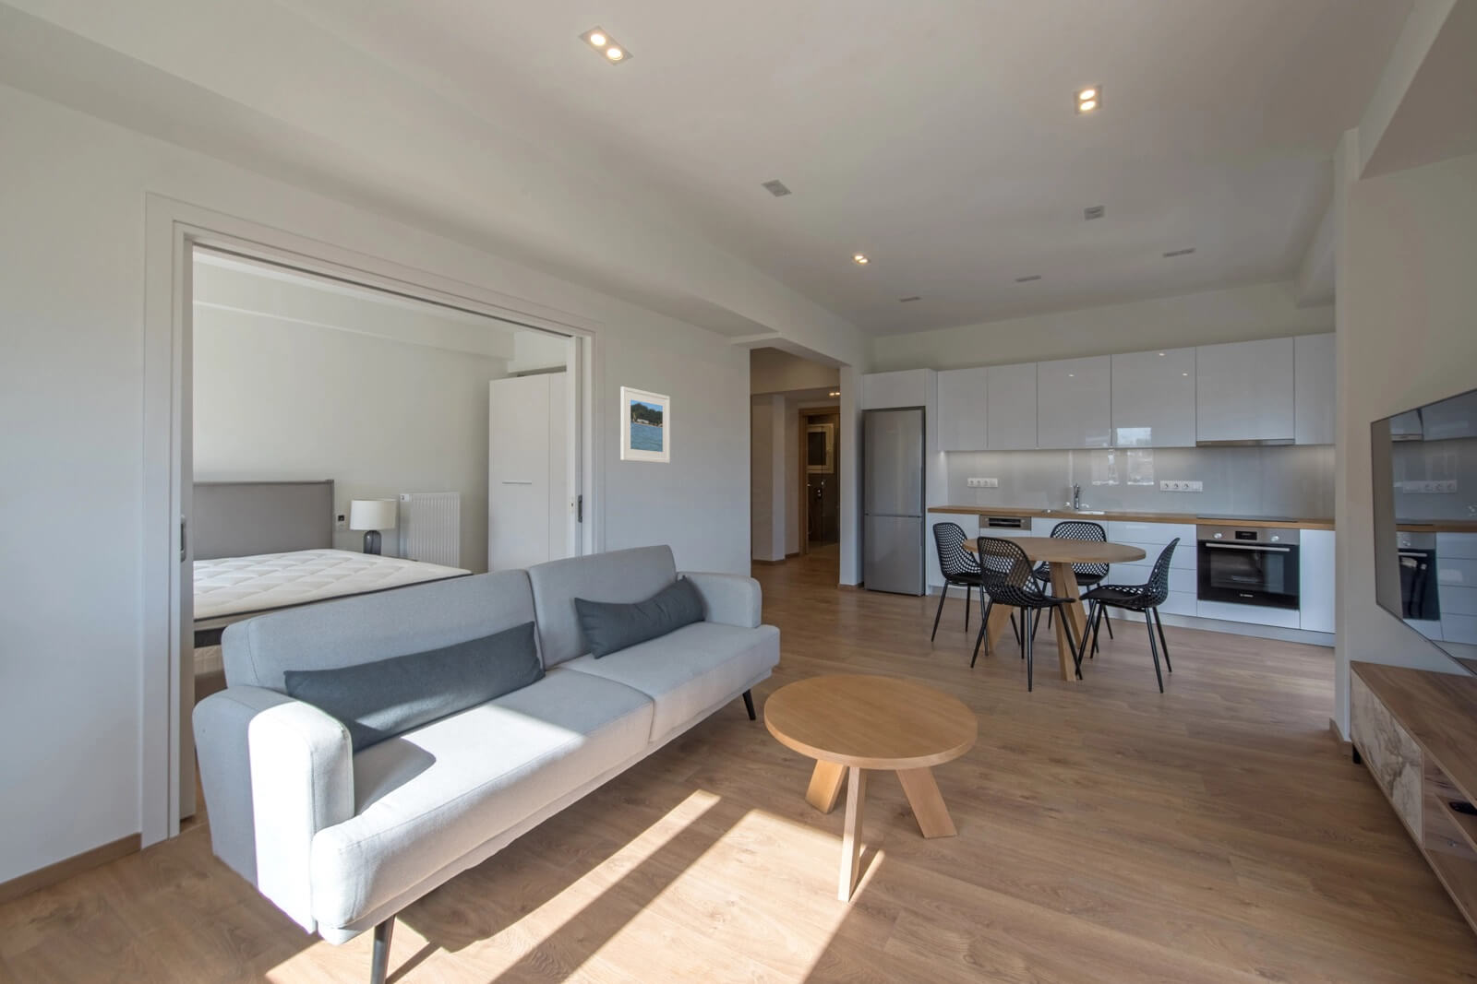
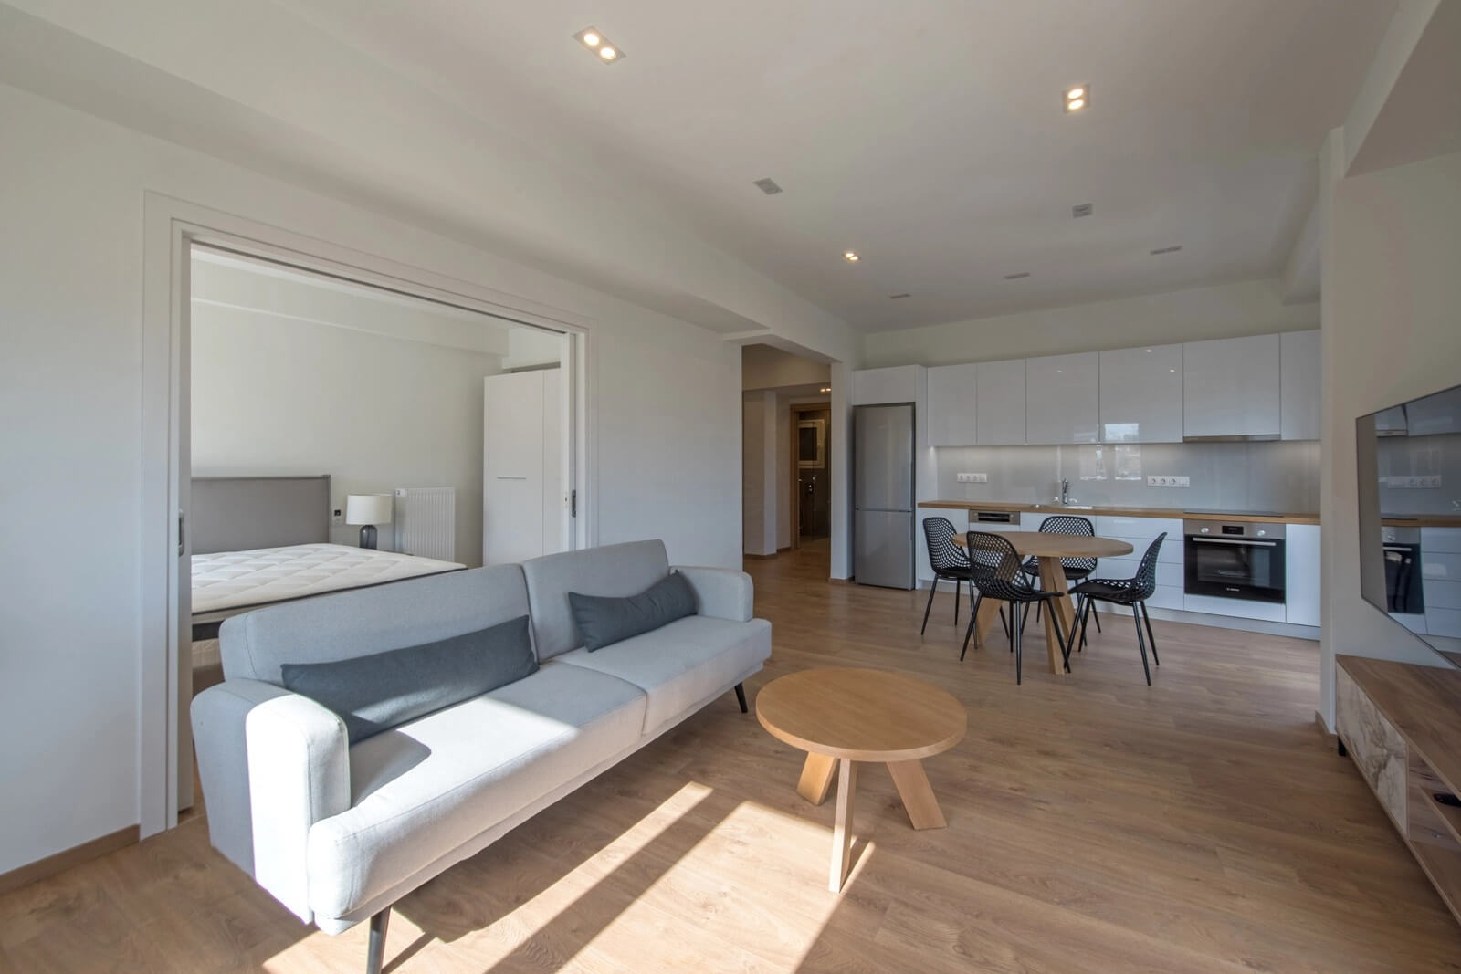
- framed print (646, 426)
